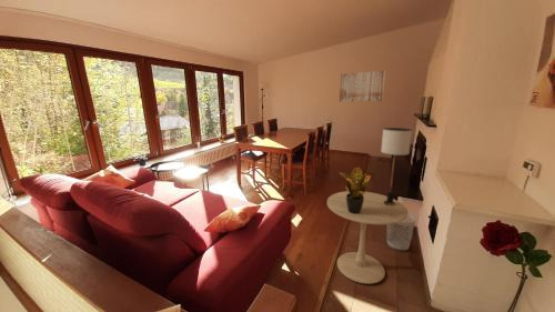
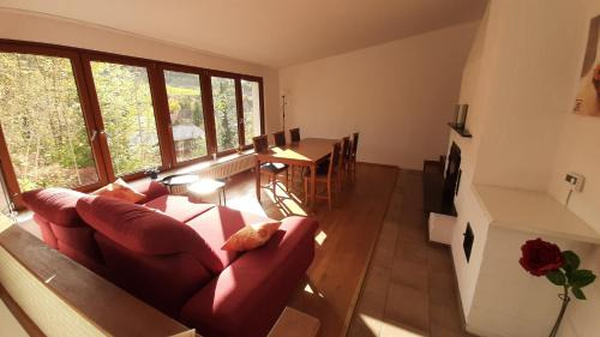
- wall art (361, 87)
- side table (362, 236)
- potted plant (354, 189)
- table lamp (393, 167)
- wastebasket (398, 230)
